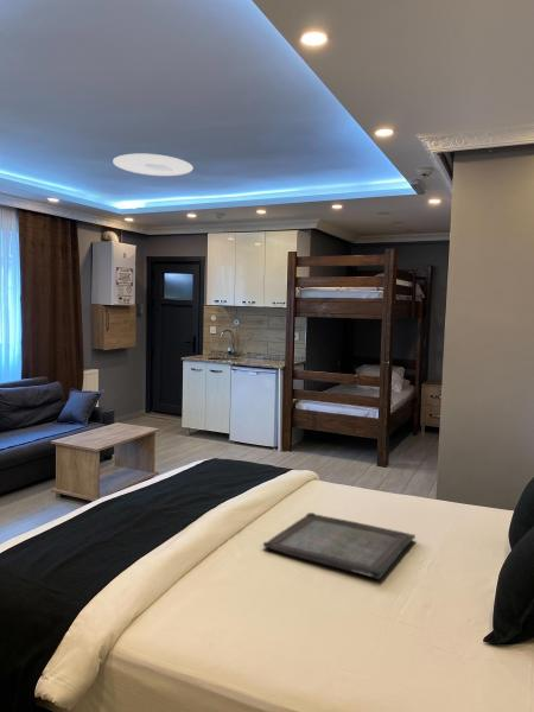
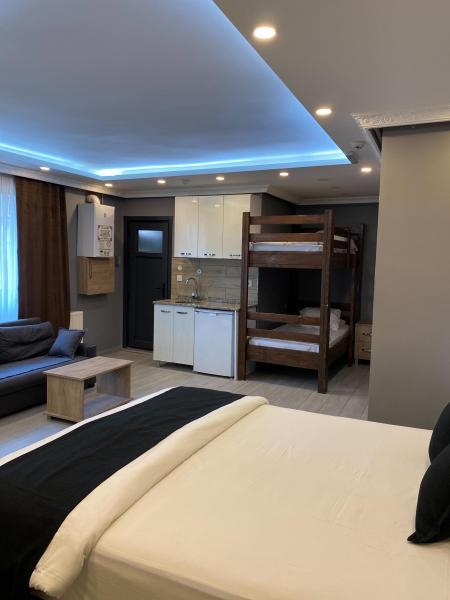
- serving tray (341, 540)
- ceiling light (153, 161)
